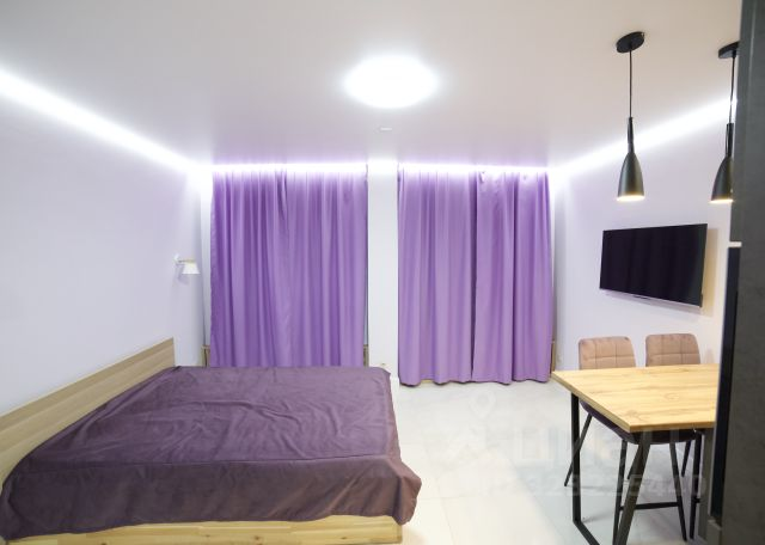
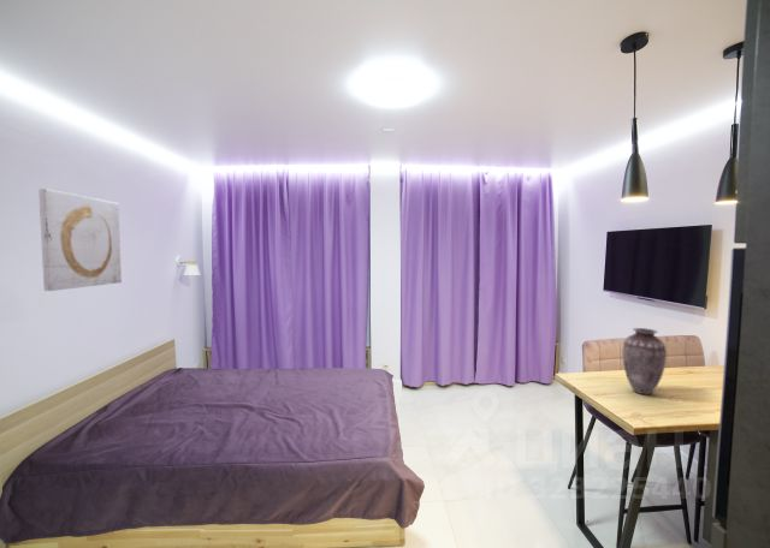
+ wall art (84, 242)
+ vase (642, 361)
